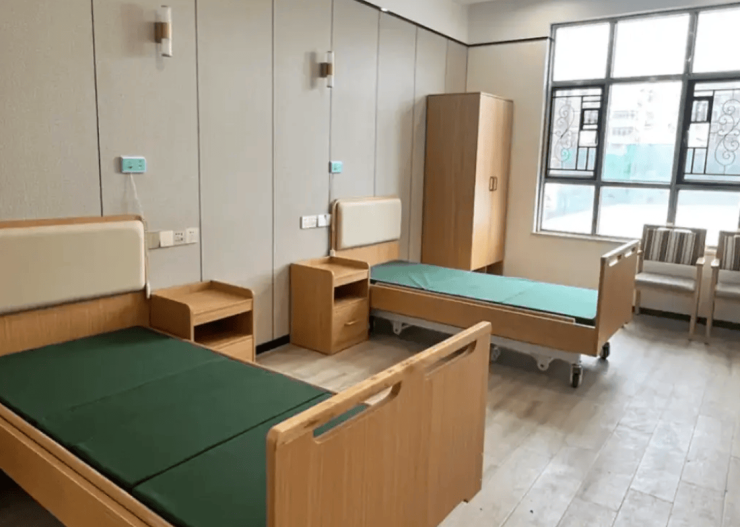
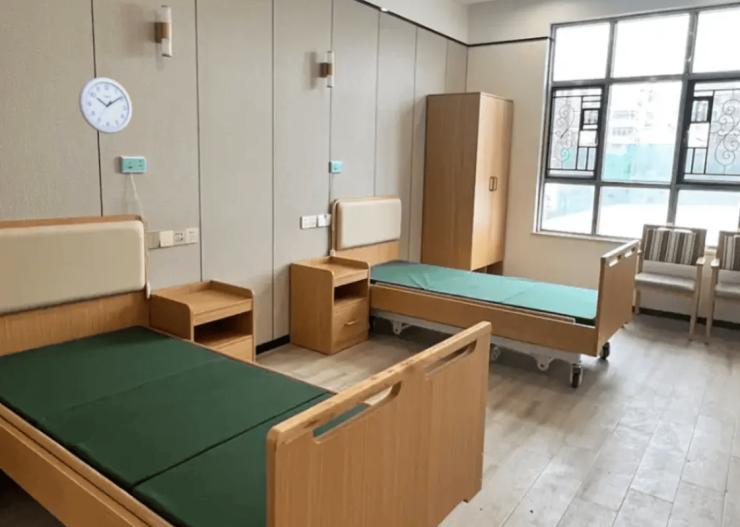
+ wall clock (107, 105)
